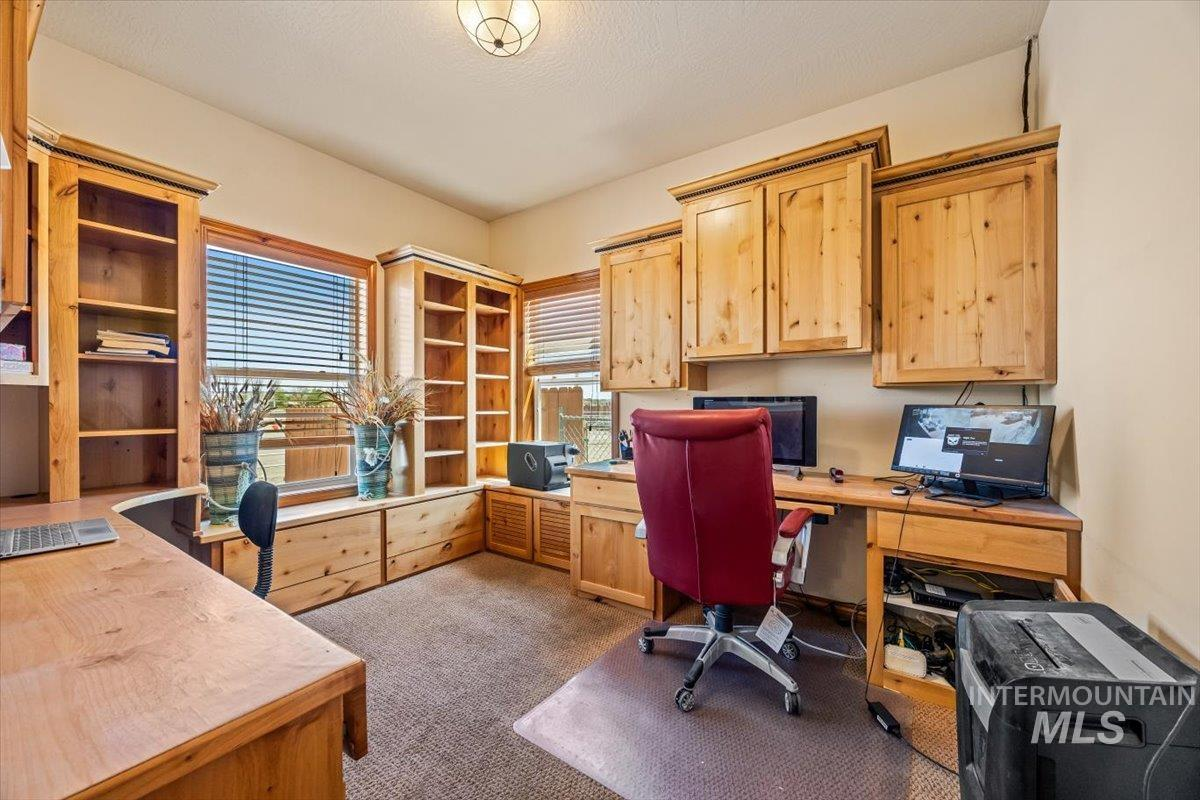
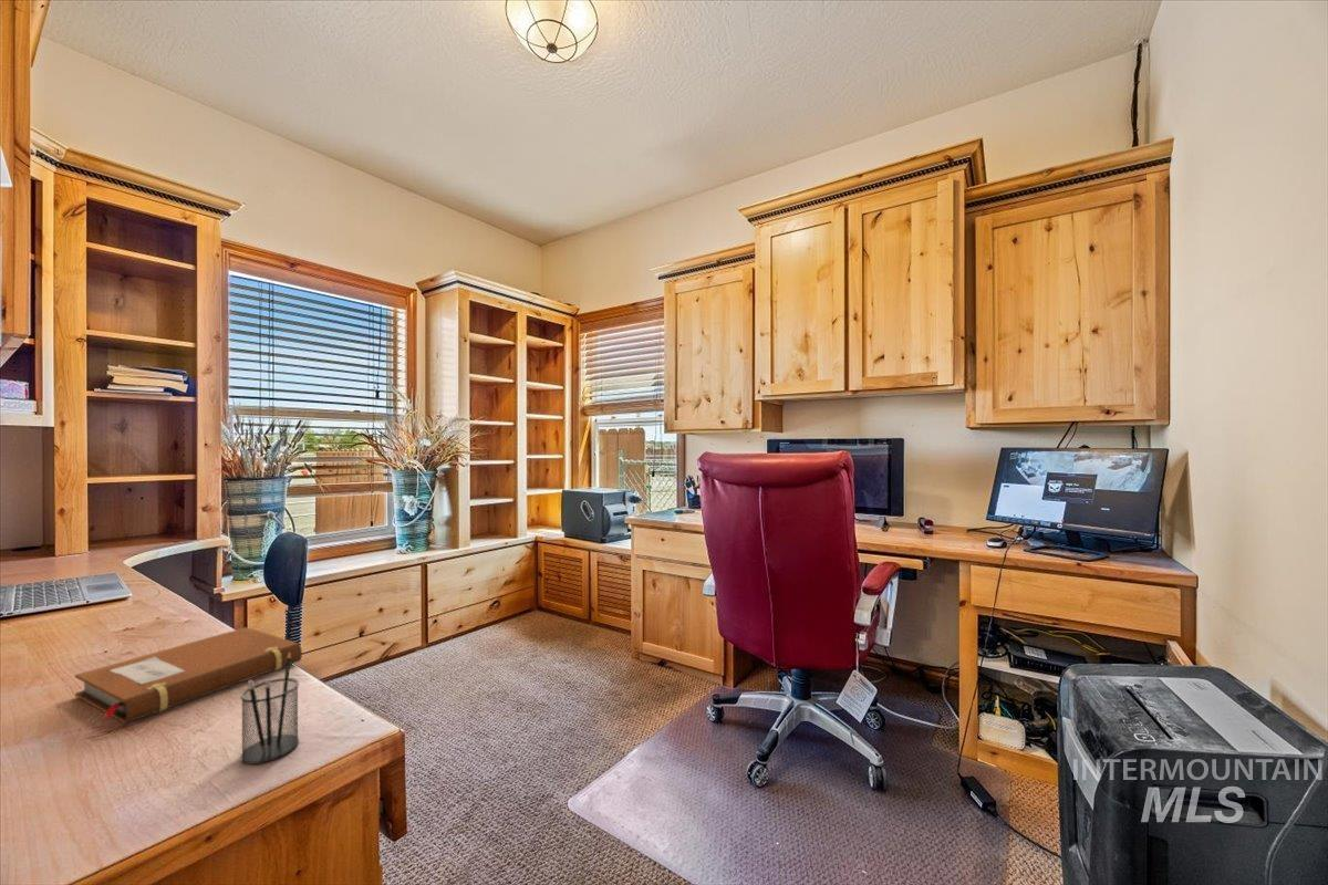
+ notebook (191, 669)
+ pencil holder (270, 705)
